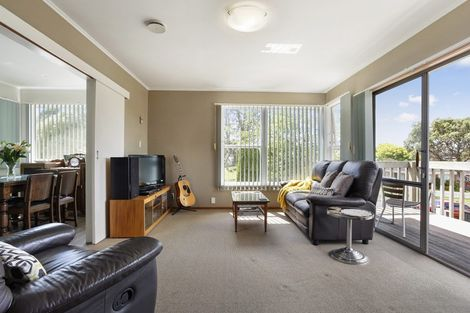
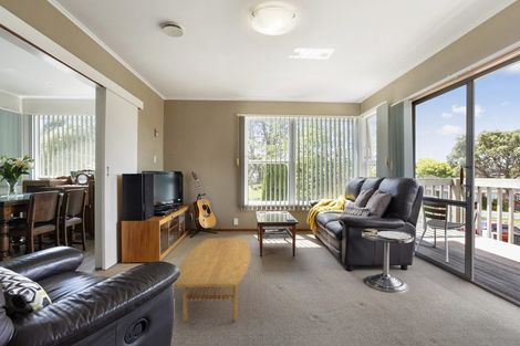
+ coffee table (218, 274)
